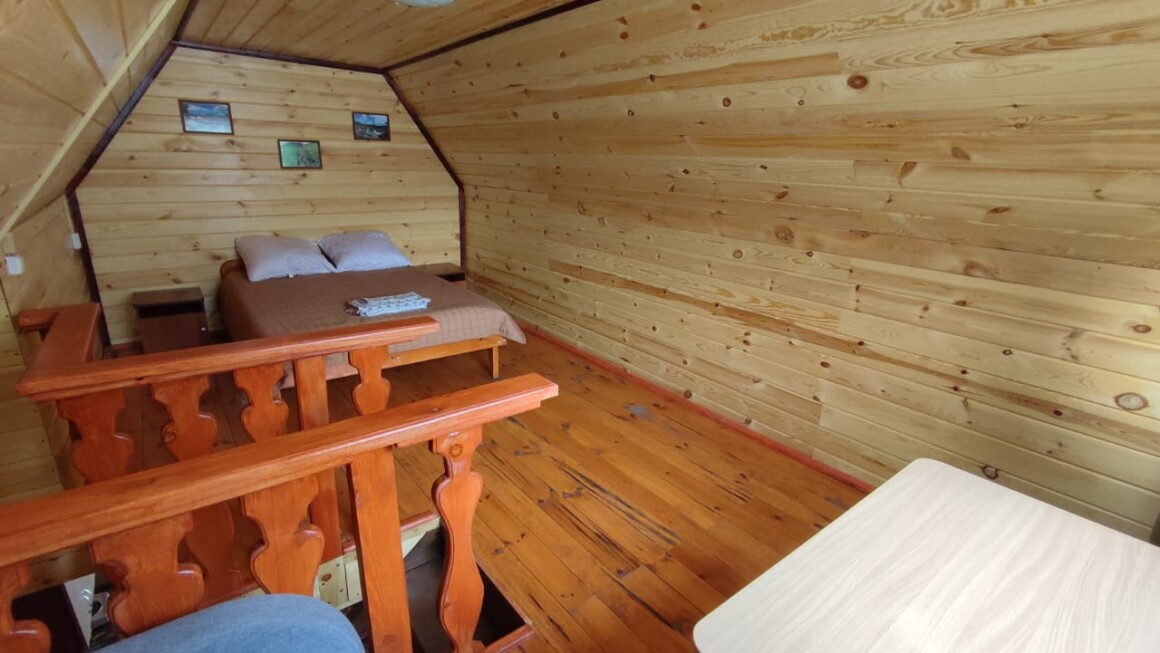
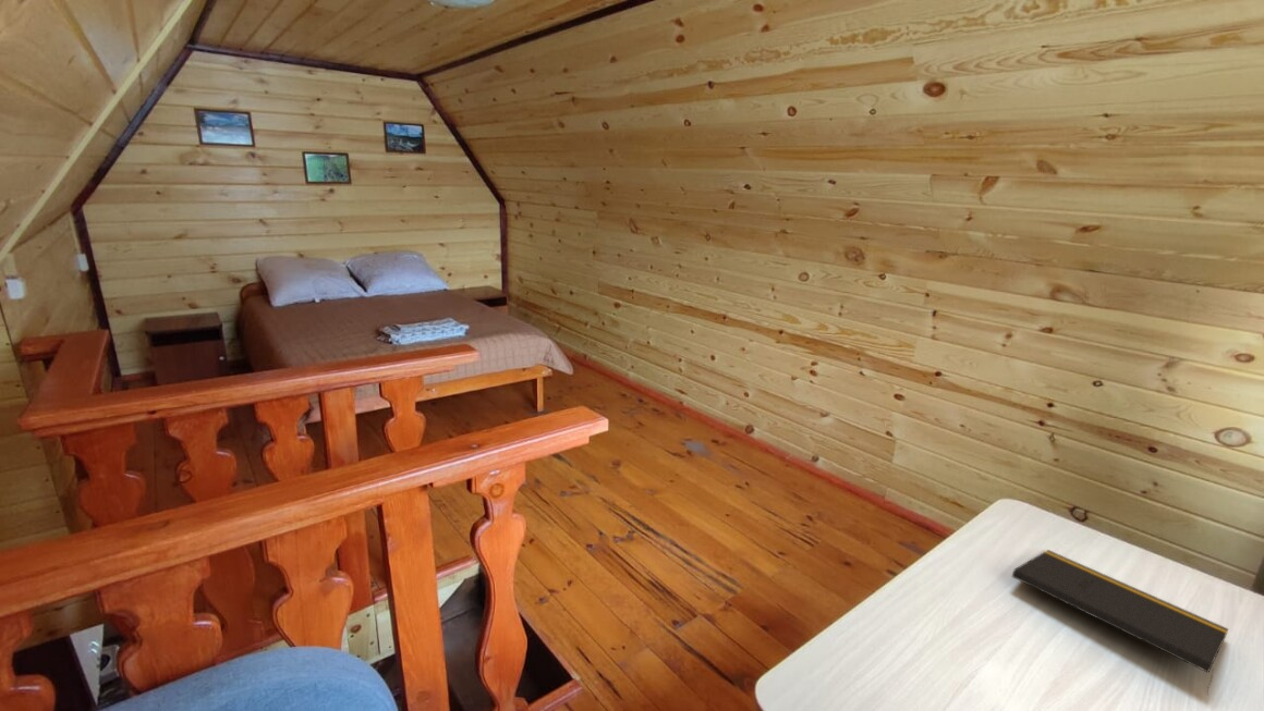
+ notepad (1115, 601)
